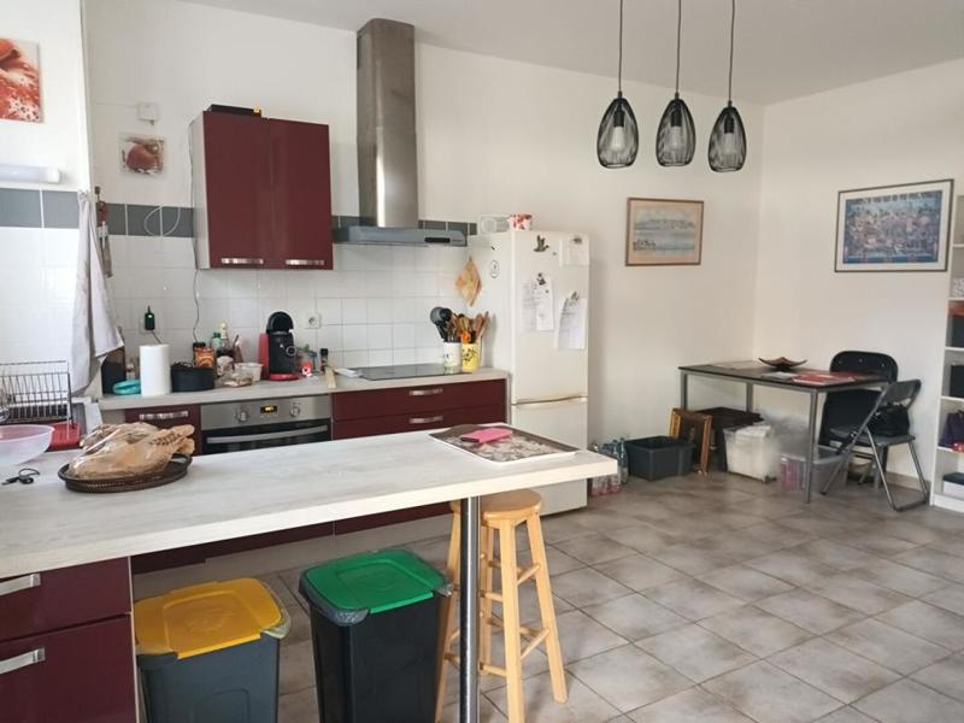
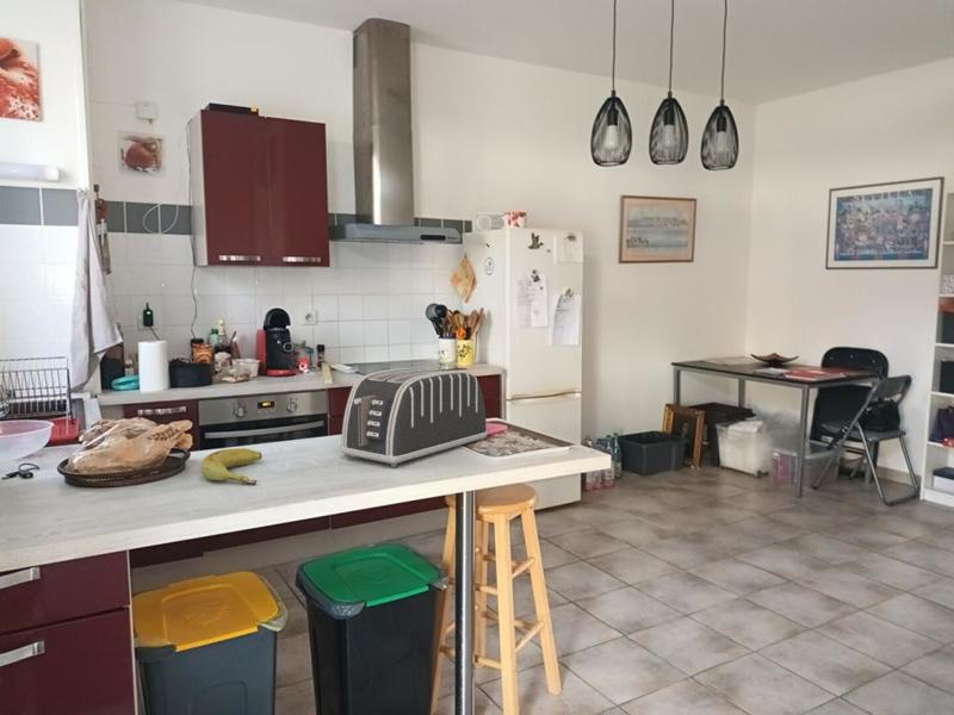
+ banana (238, 464)
+ toaster (414, 410)
